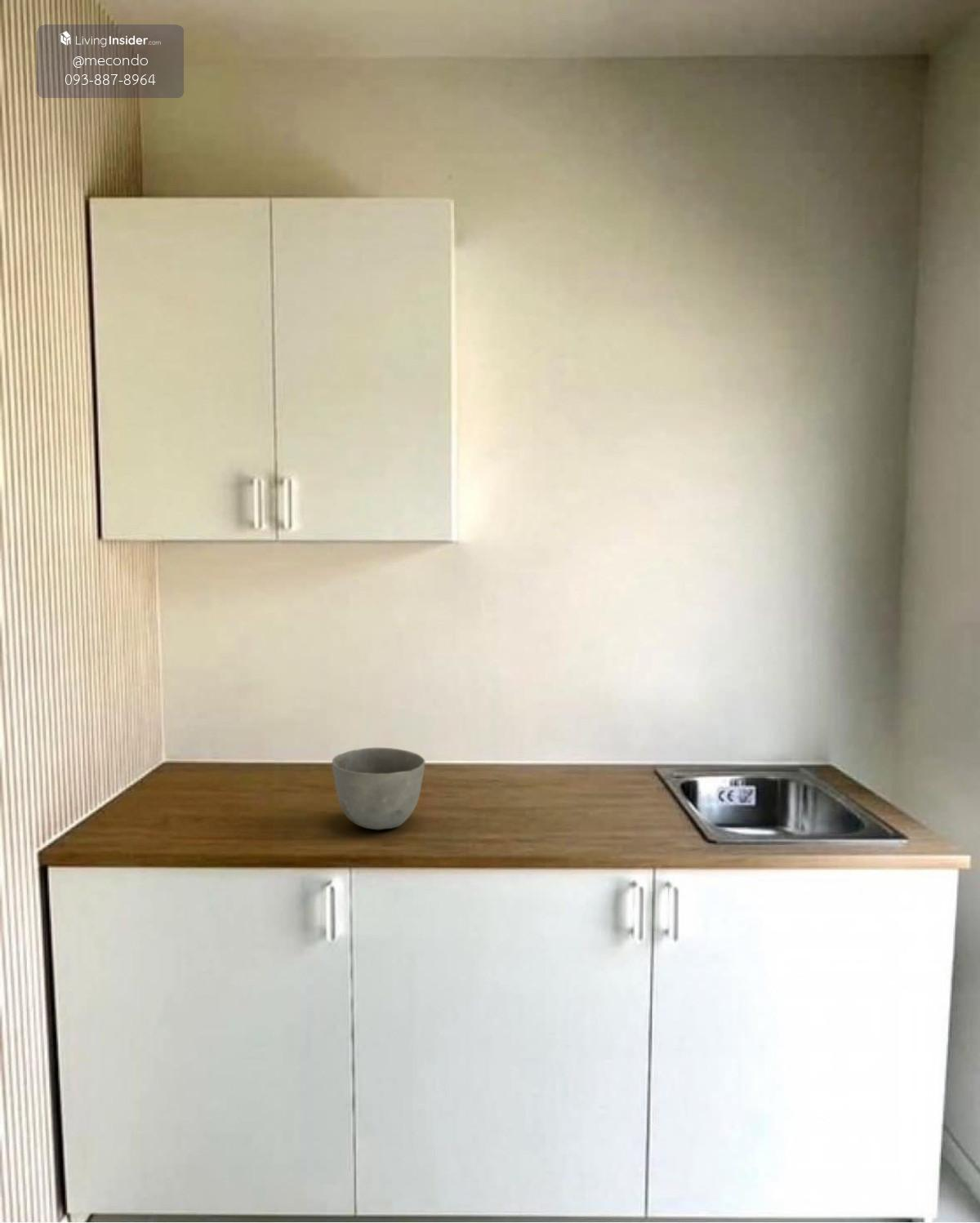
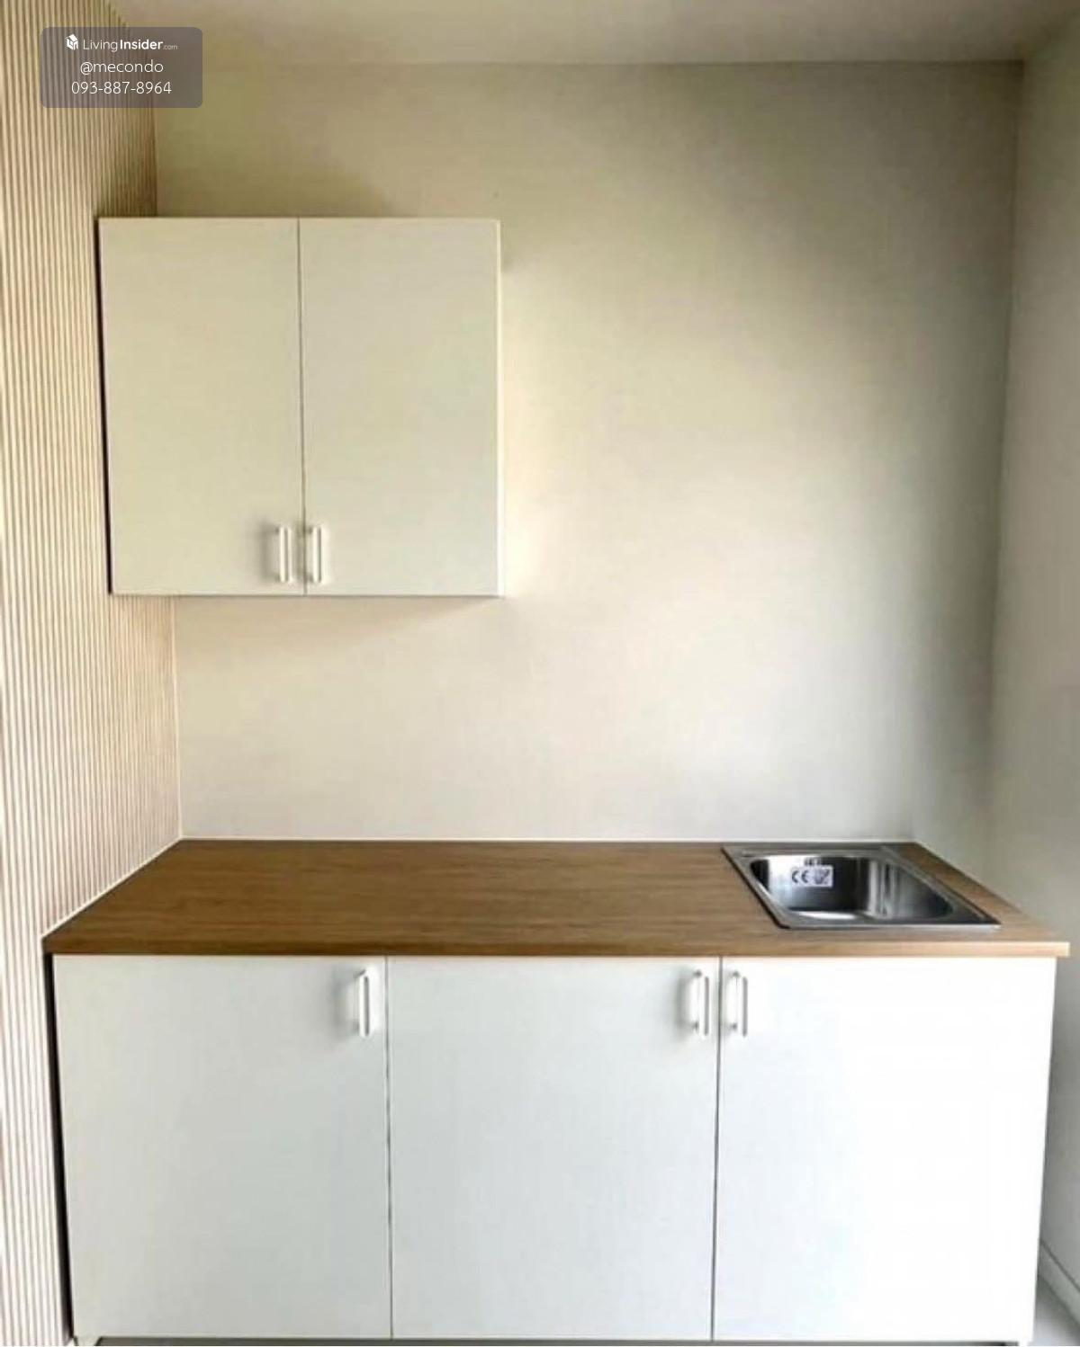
- bowl (379, 791)
